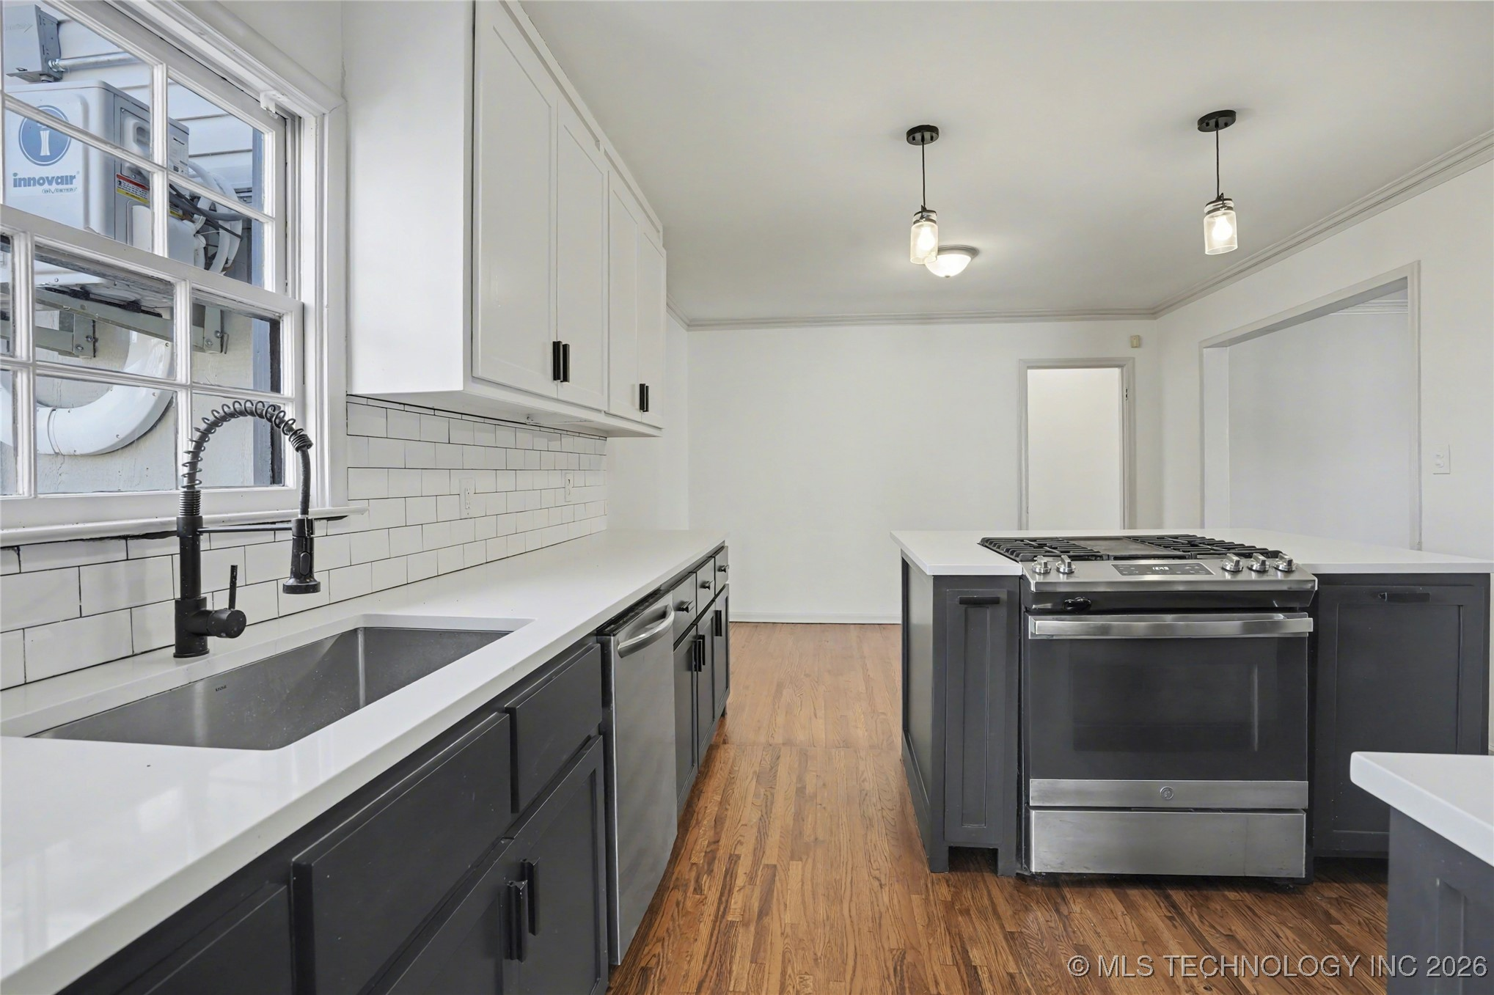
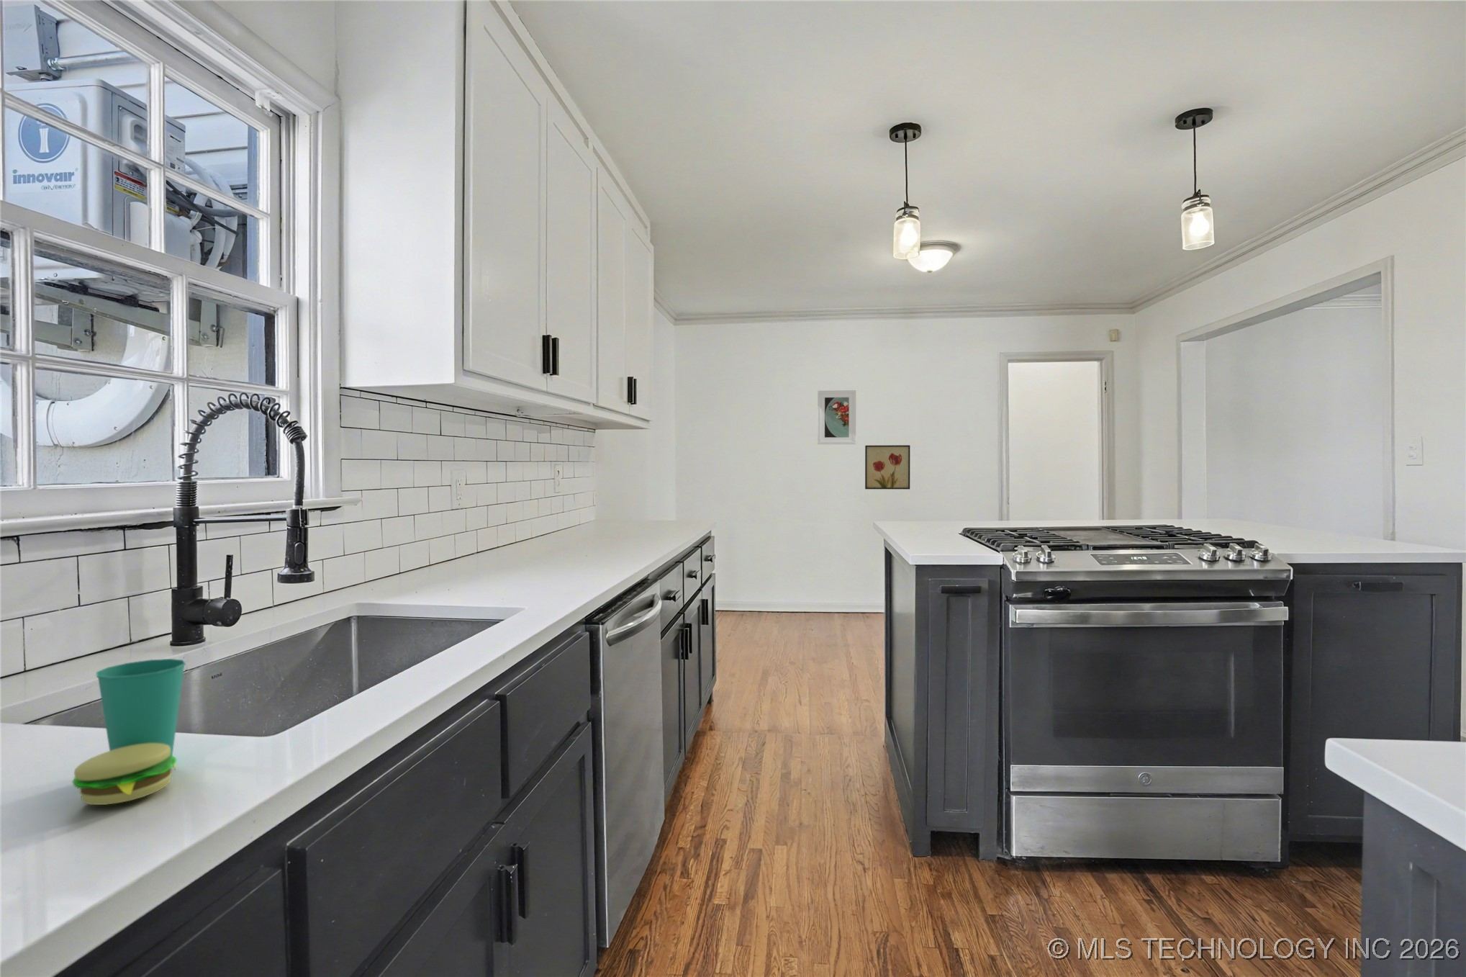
+ wall art (886, 468)
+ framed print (836, 417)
+ cup (134, 728)
